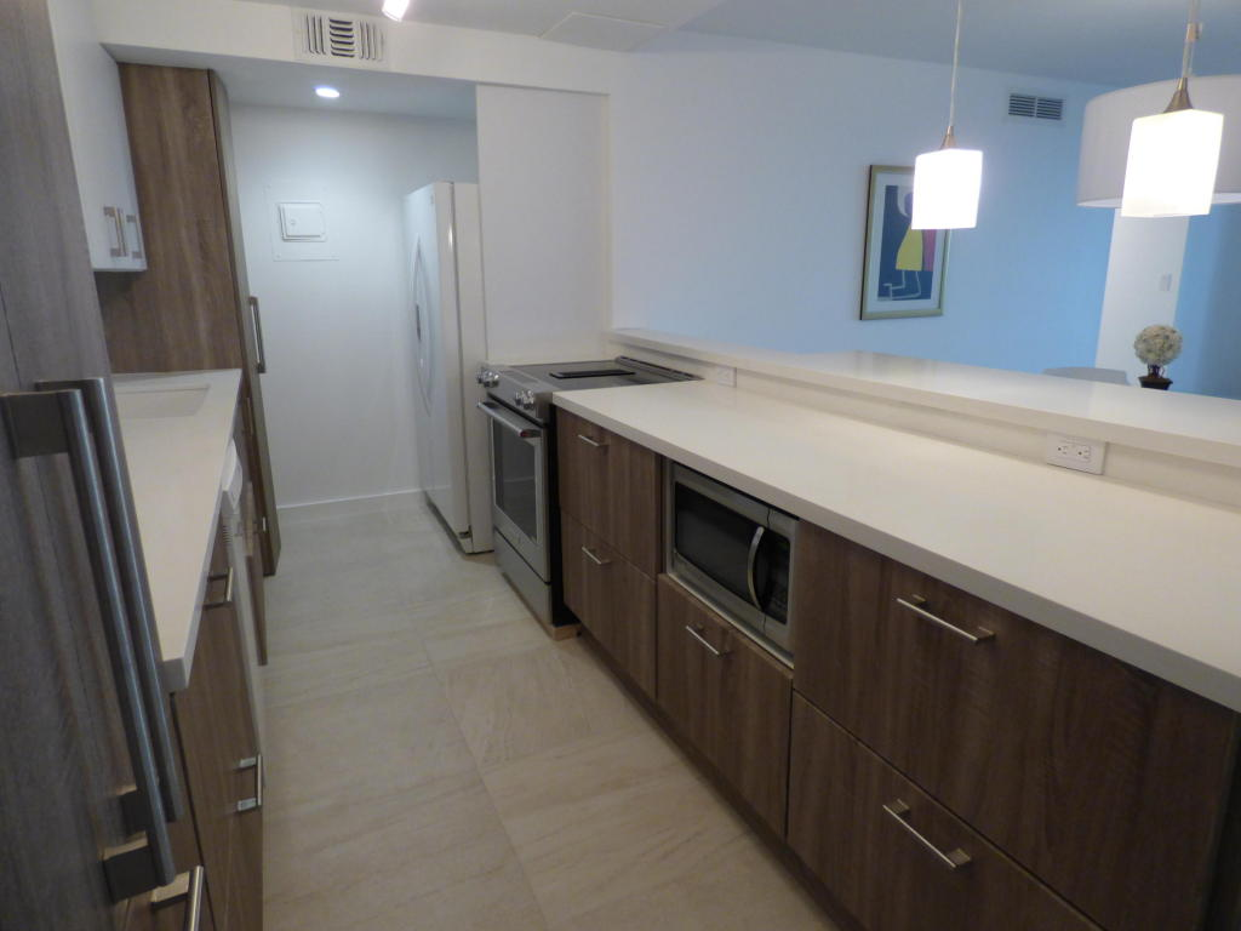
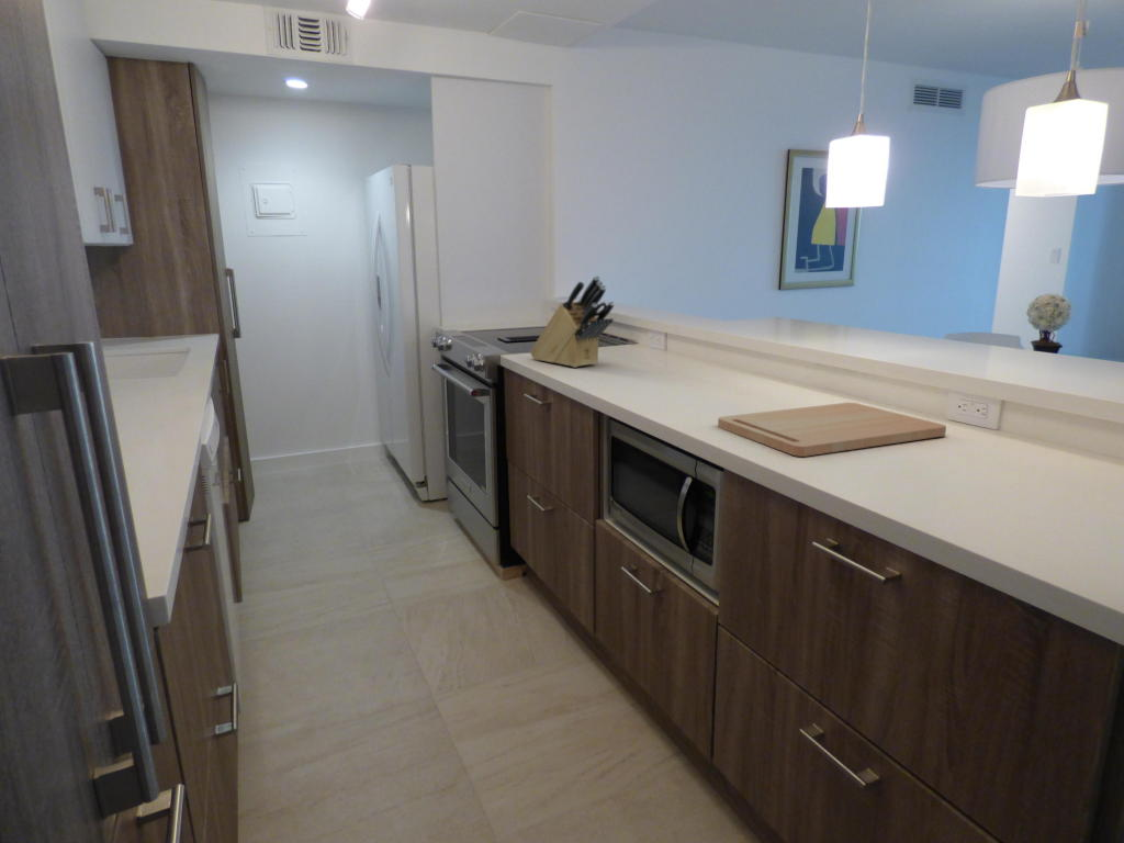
+ cutting board (828, 426)
+ knife block (571, 319)
